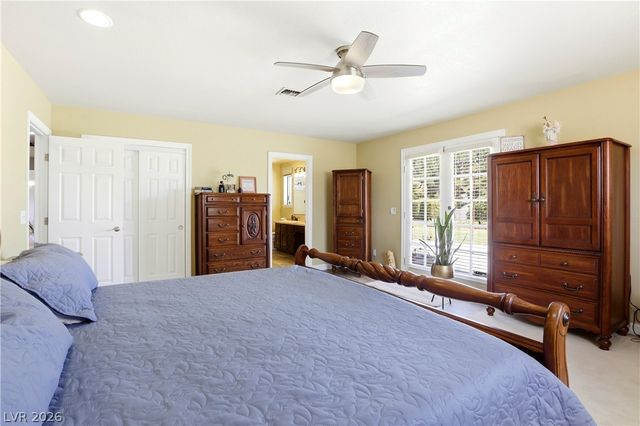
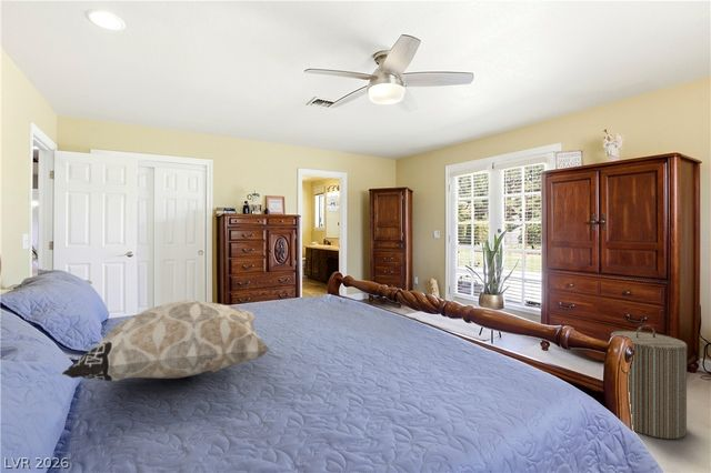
+ decorative pillow (183, 336)
+ laundry hamper (647, 373)
